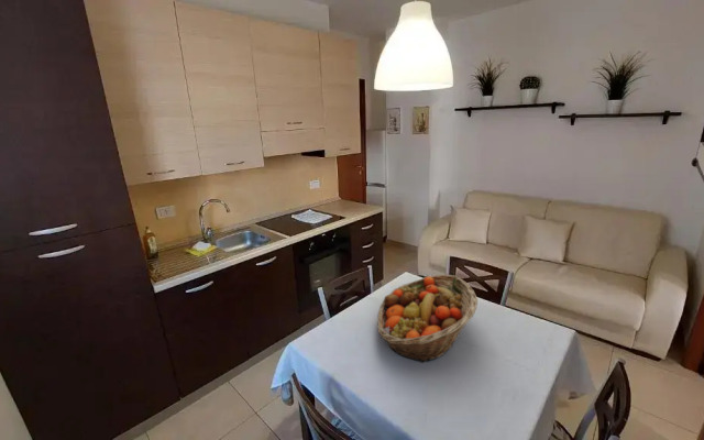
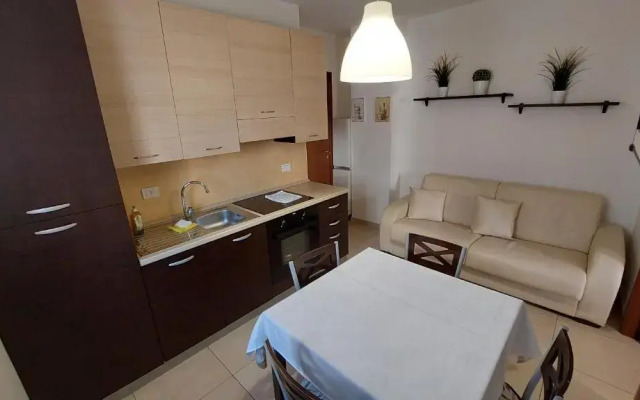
- fruit basket (424, 312)
